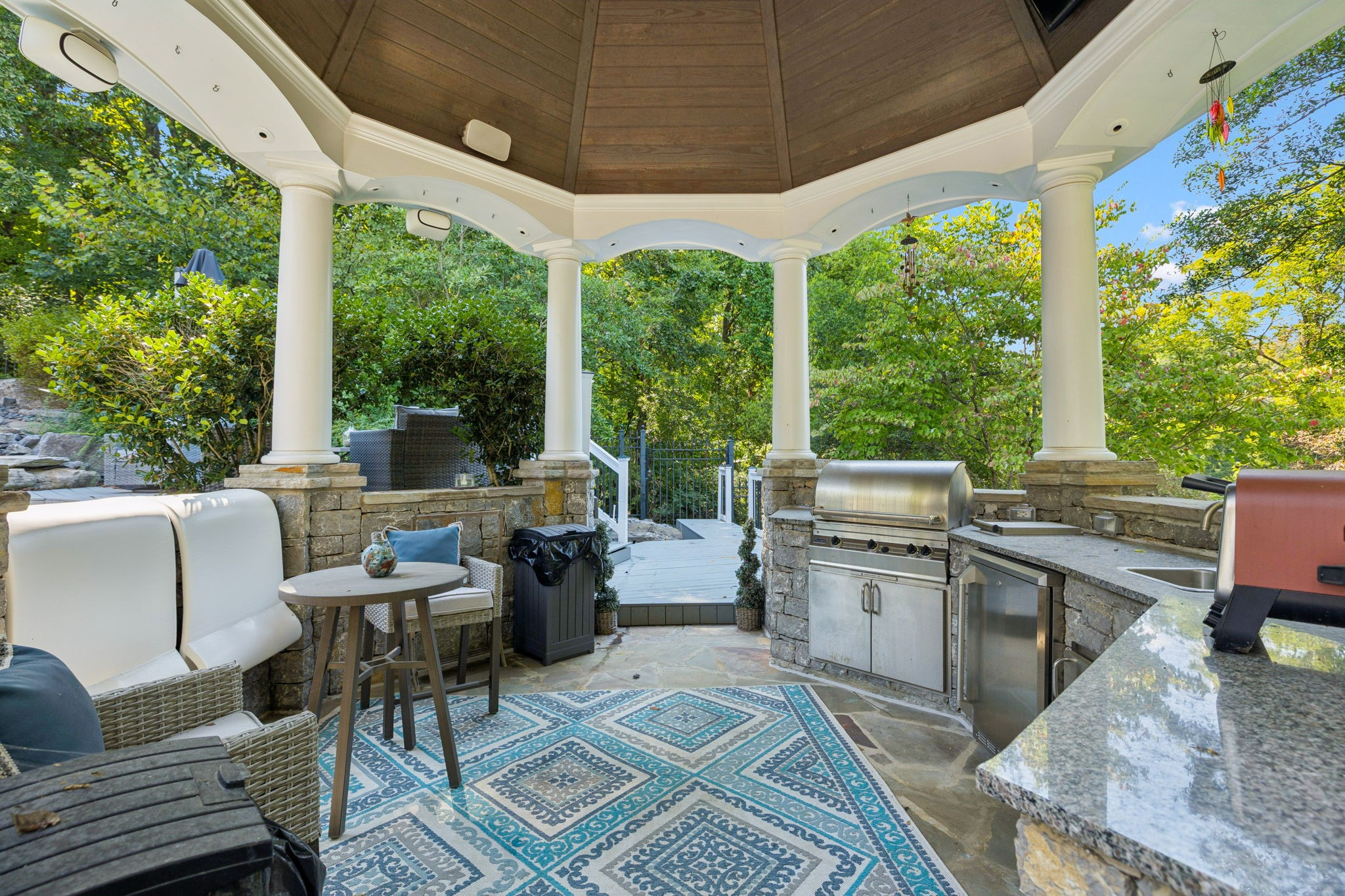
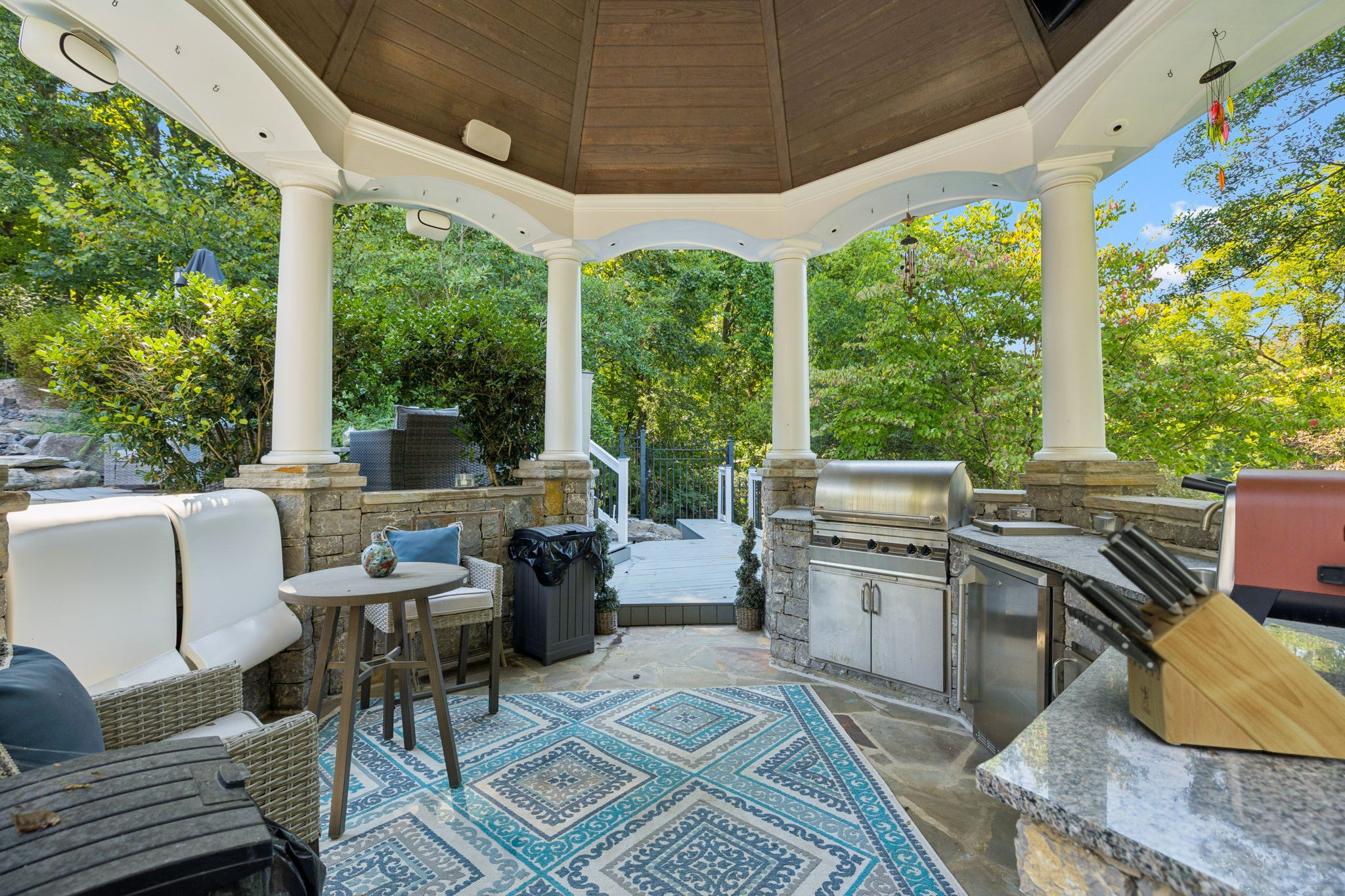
+ knife block (1208, 628)
